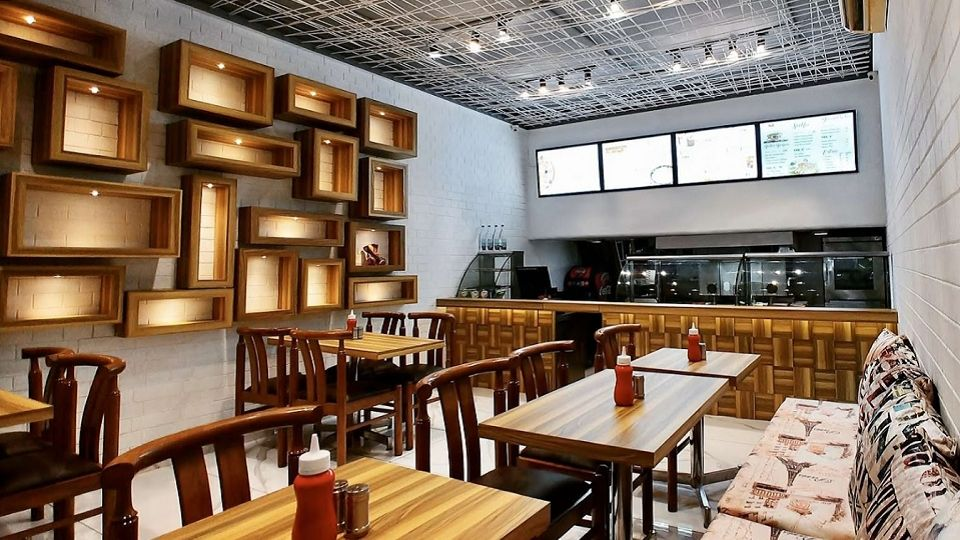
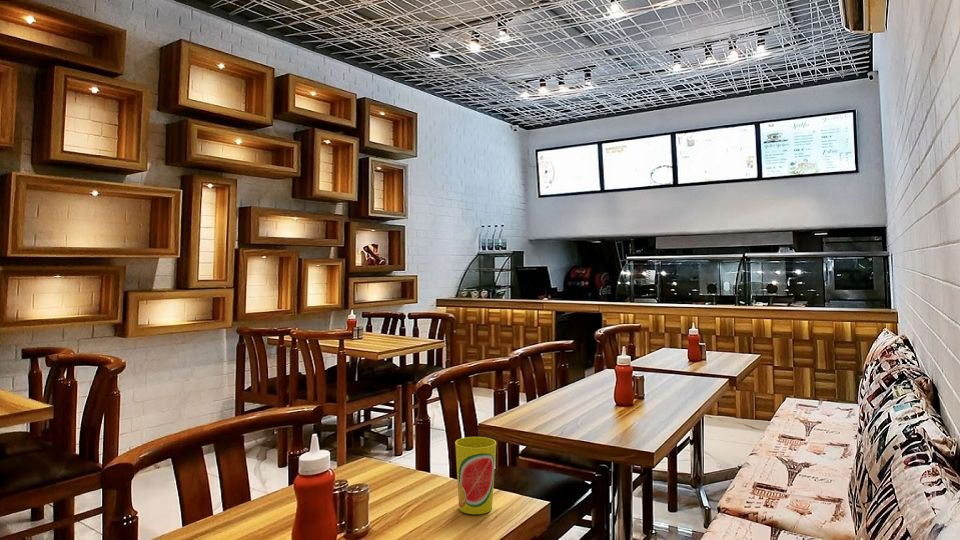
+ cup (475, 474)
